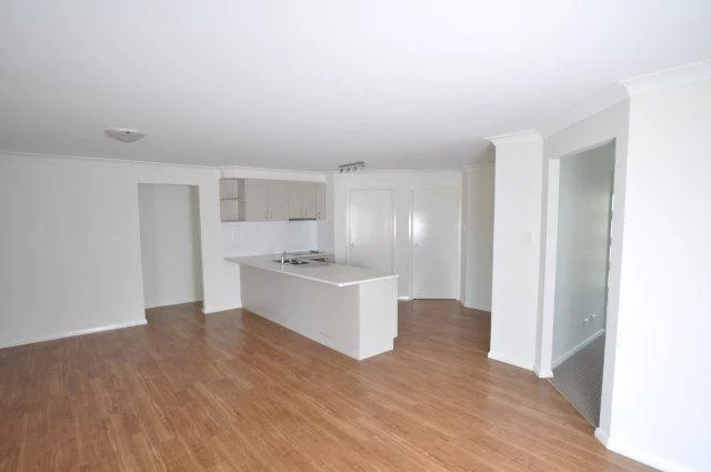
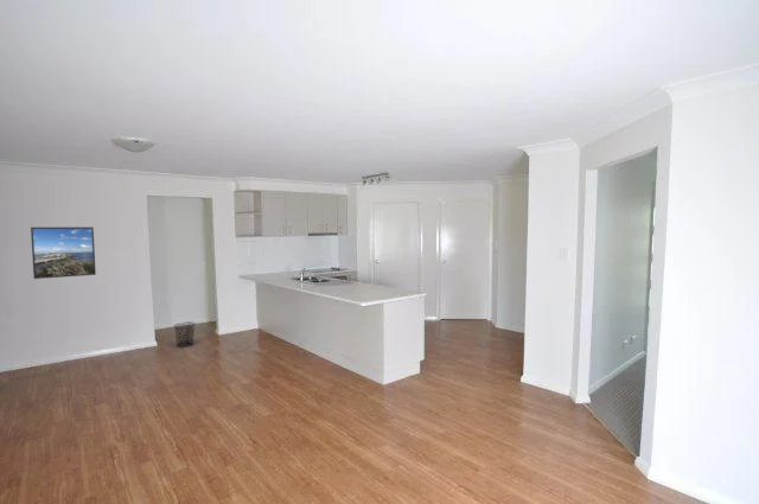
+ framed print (64, 251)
+ waste bin (184, 334)
